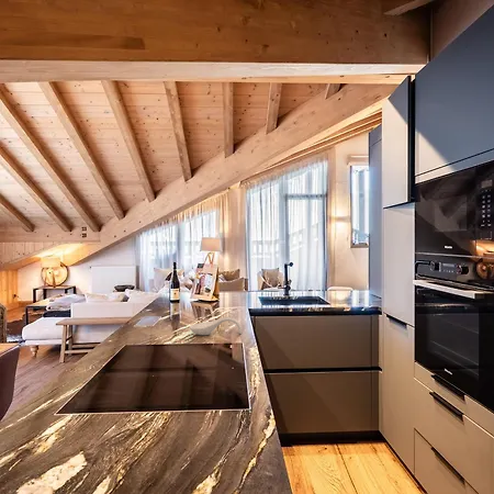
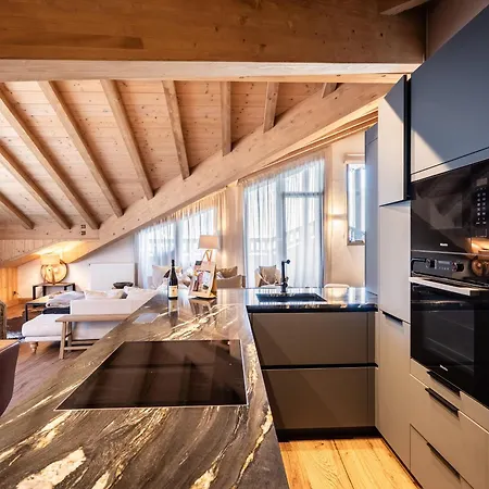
- spoon rest (215, 325)
